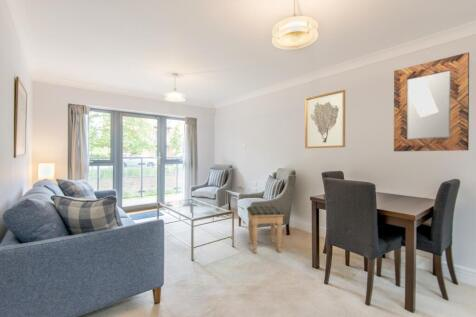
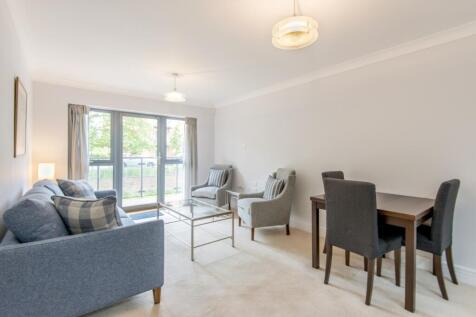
- footstool (261, 223)
- wall art (323, 121)
- home mirror (427, 107)
